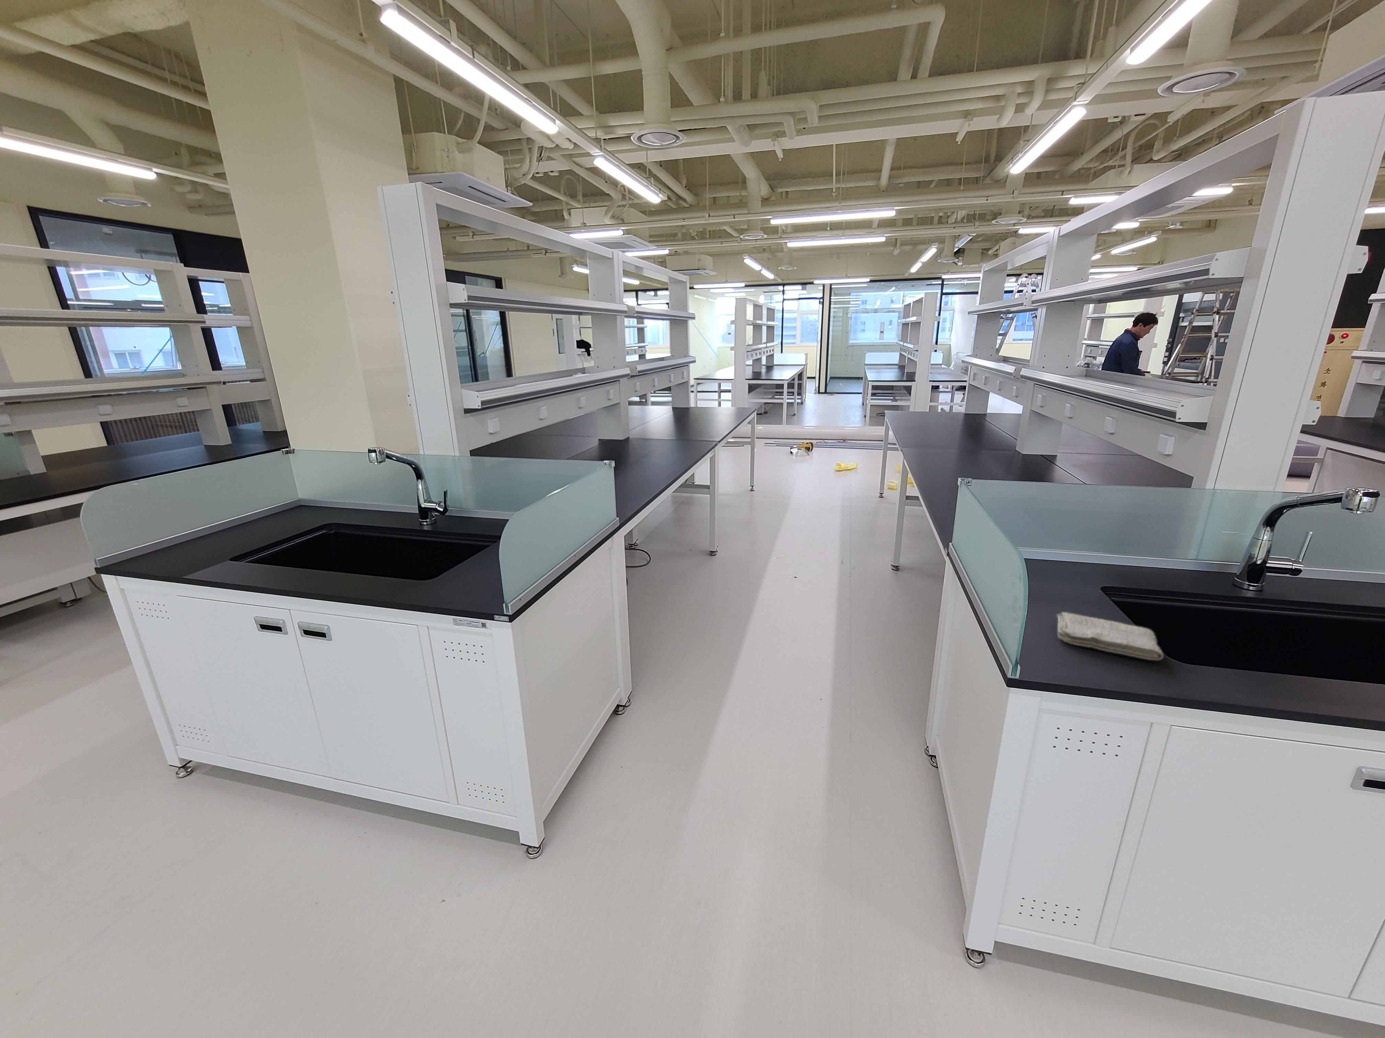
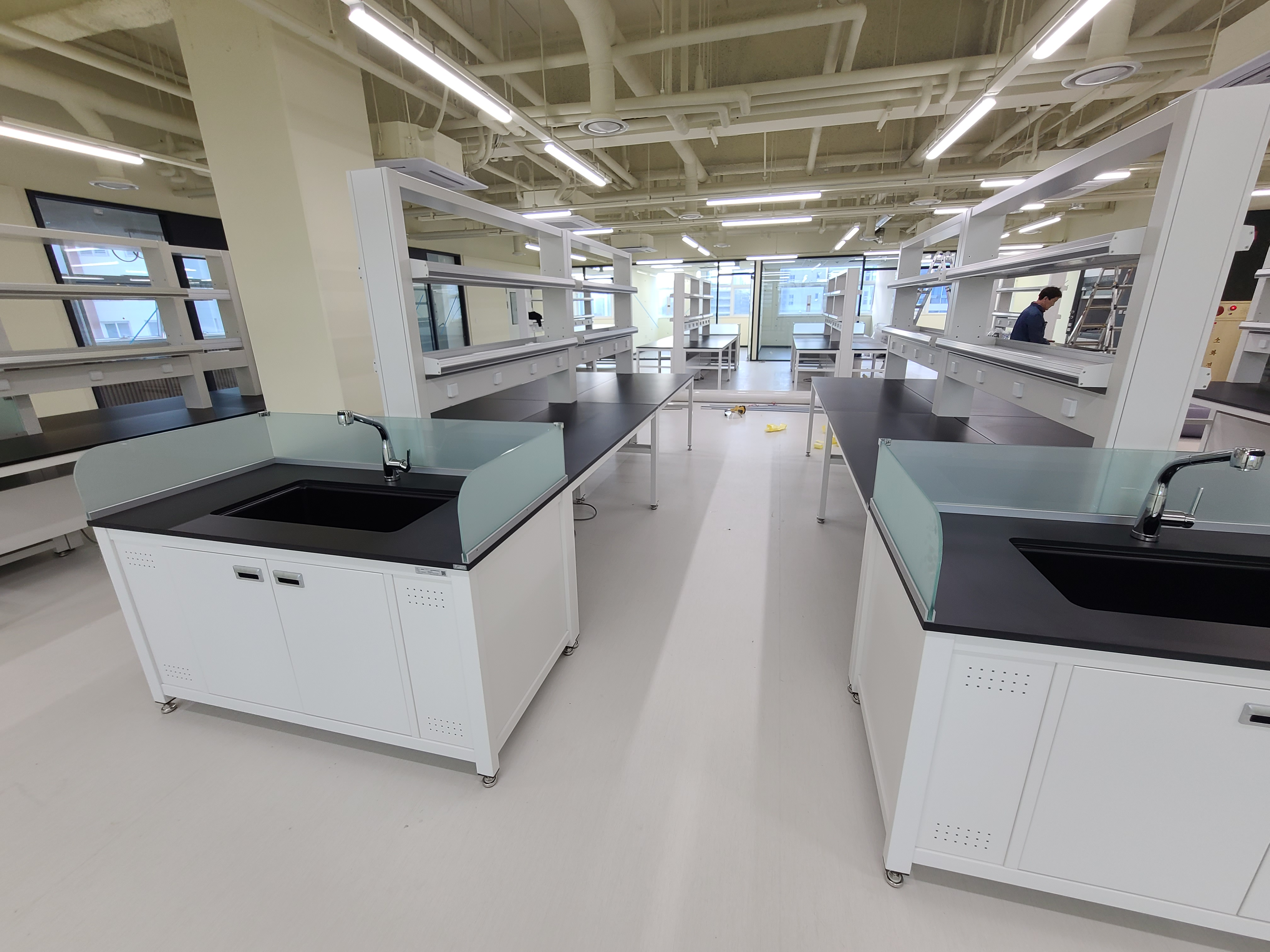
- washcloth (1106, 633)
